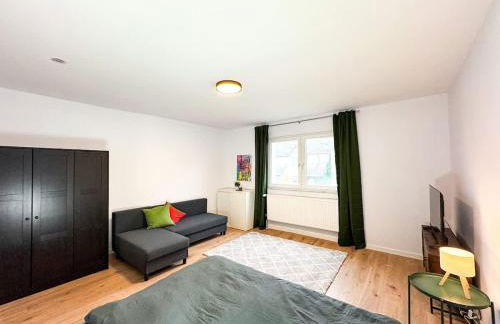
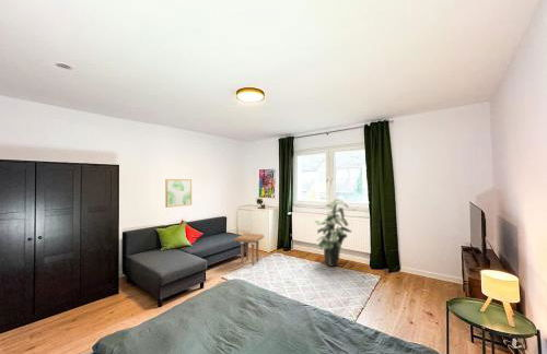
+ wall art (178, 192)
+ side table (247, 249)
+ indoor plant (331, 229)
